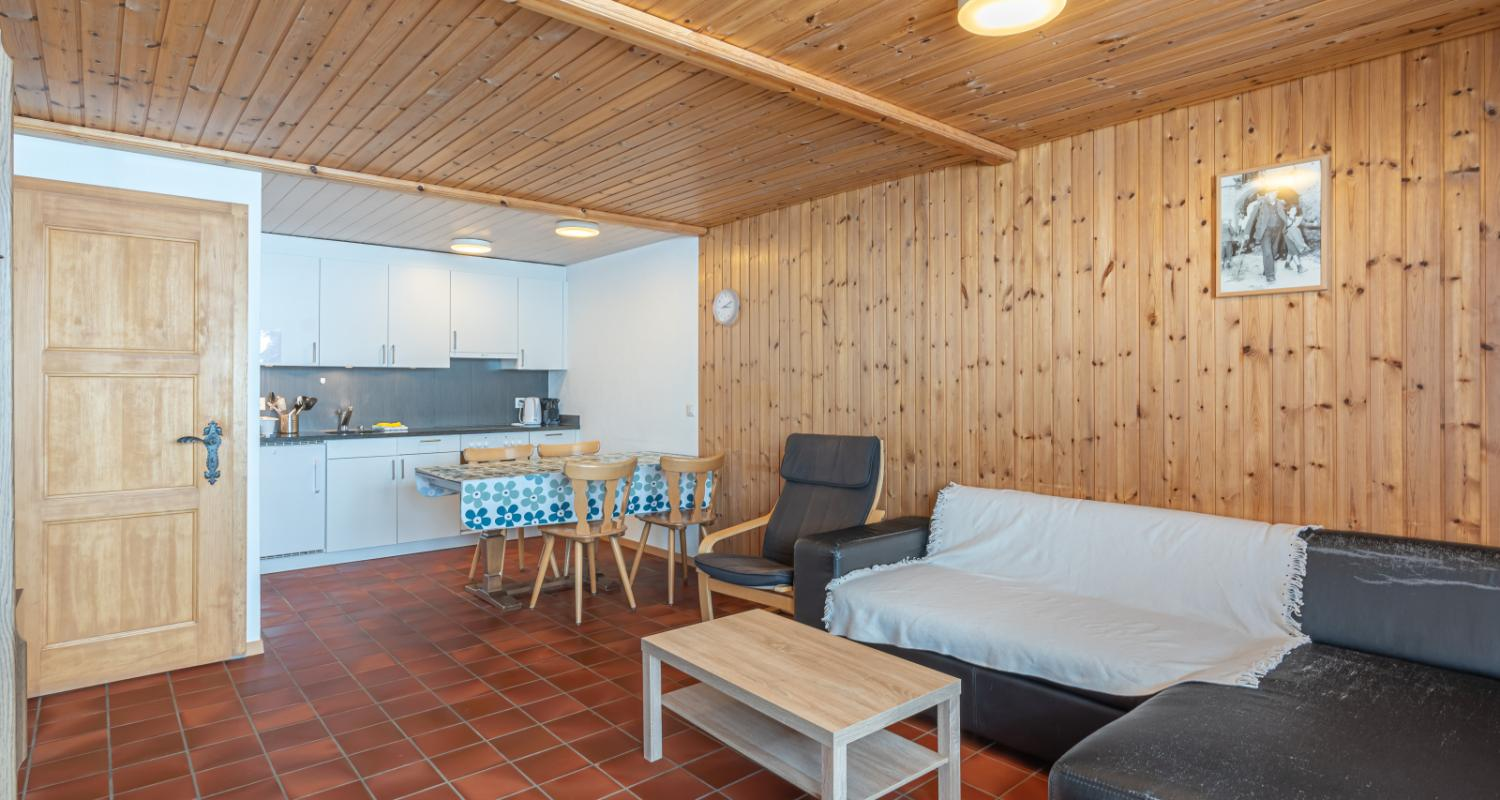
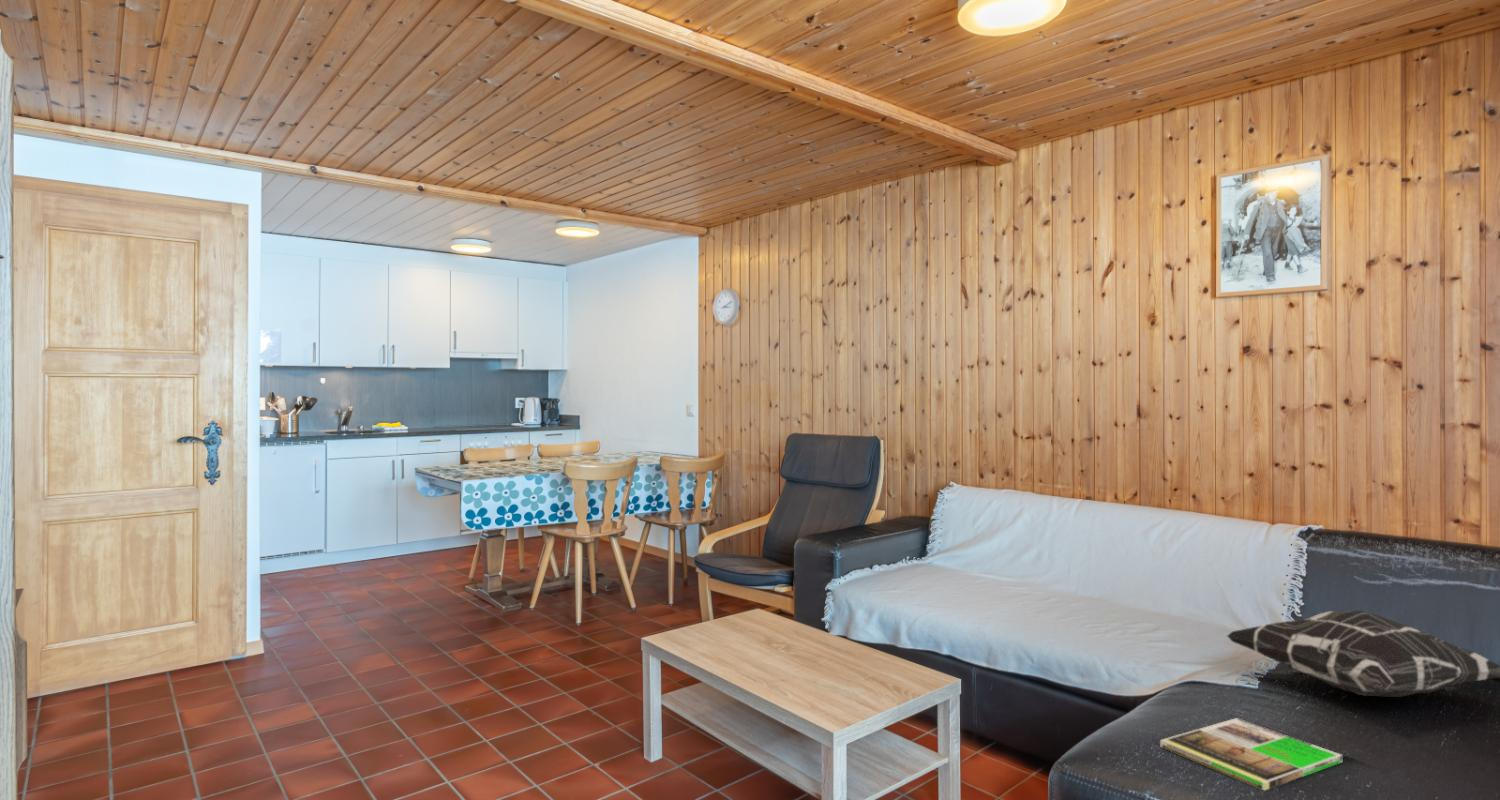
+ decorative pillow (1359, 650)
+ magazine (1249, 750)
